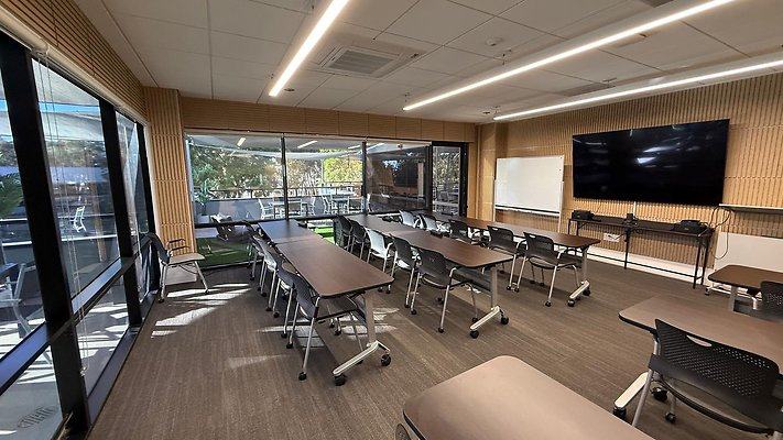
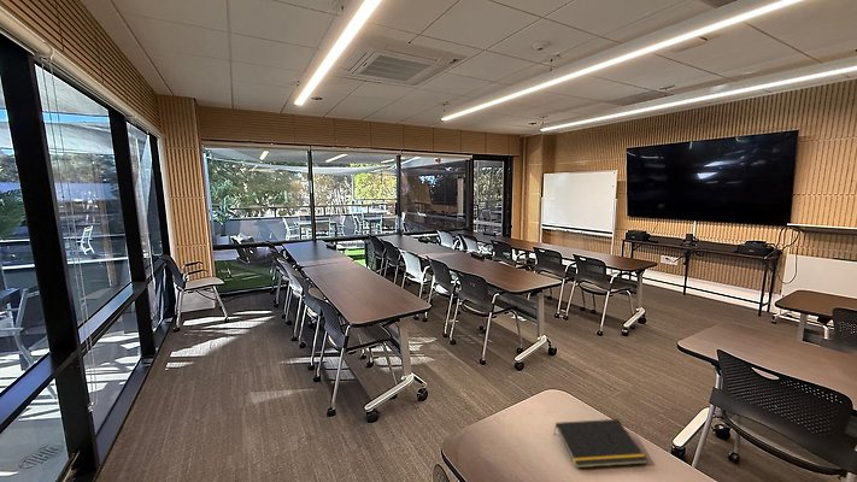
+ notepad (598, 441)
